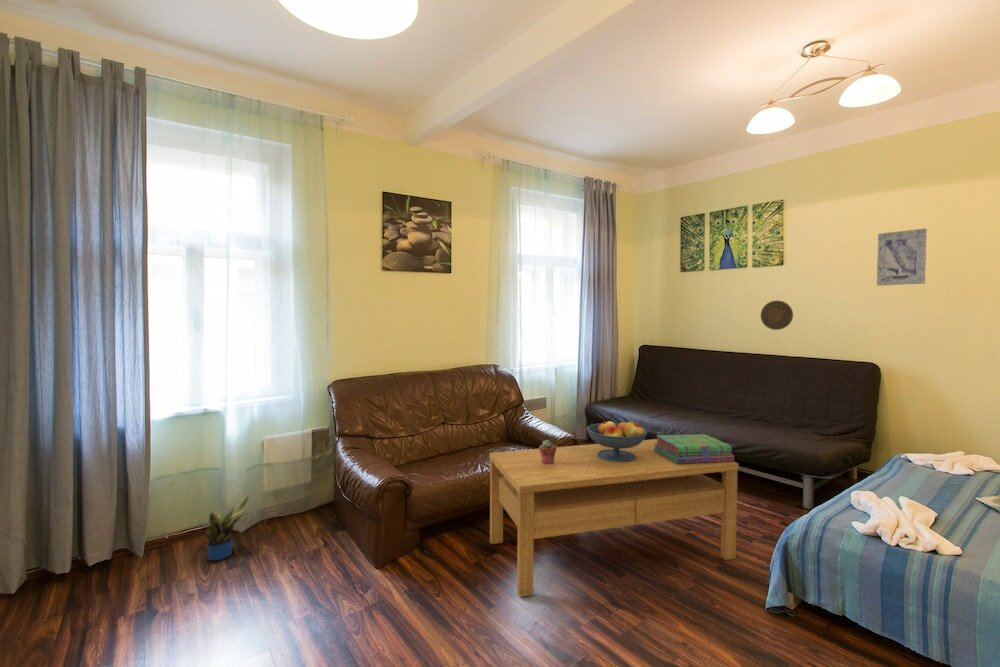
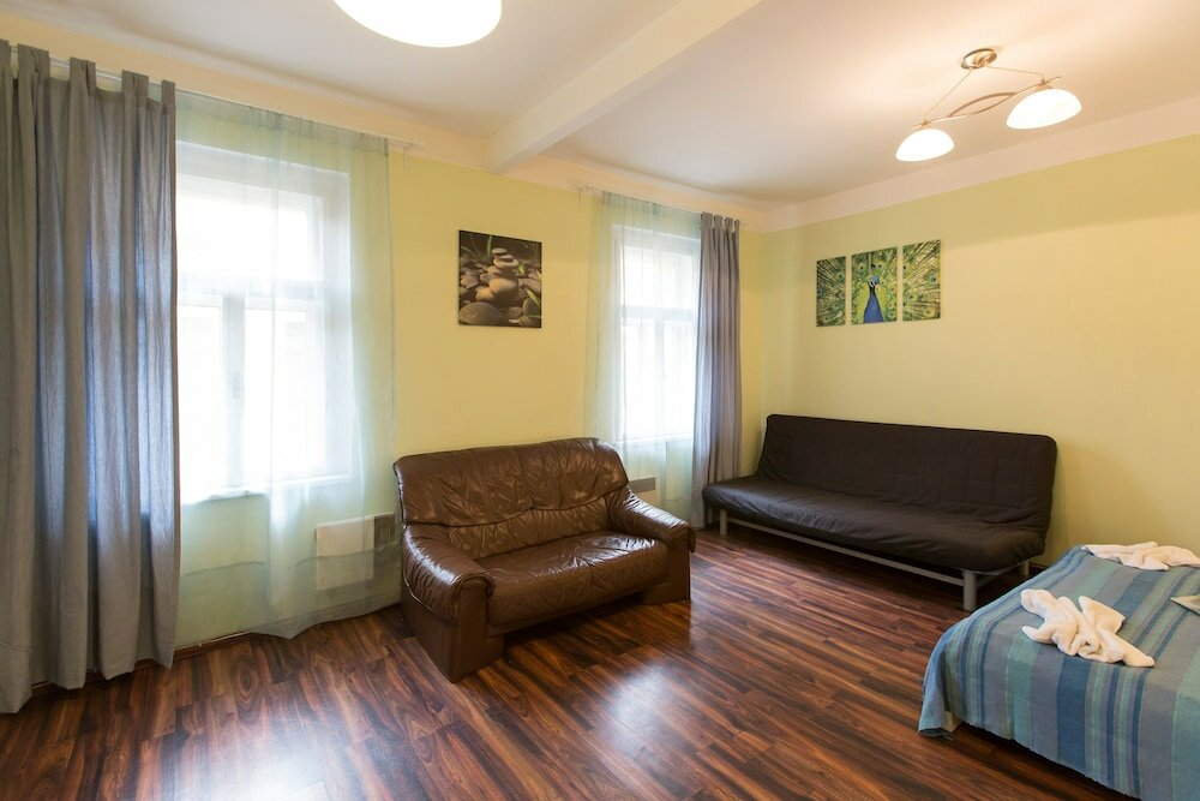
- decorative plate (775, 315)
- fruit bowl (616, 437)
- potted plant (226, 525)
- potted succulent (547, 450)
- wall art (900, 257)
- coffee table (608, 503)
- stack of books (692, 447)
